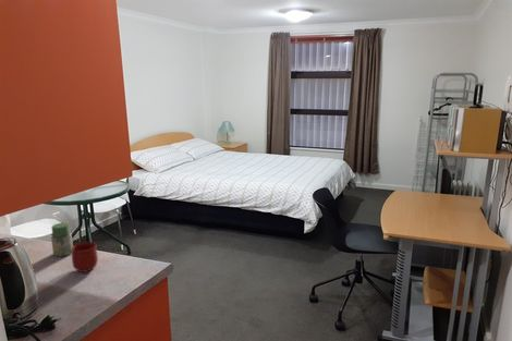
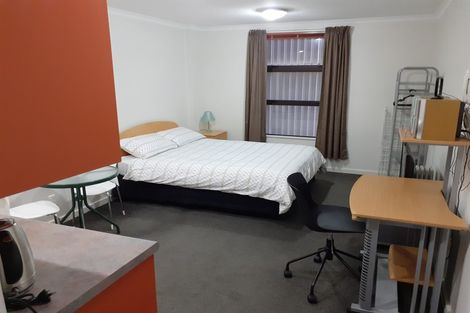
- mug (84, 255)
- jar (61, 239)
